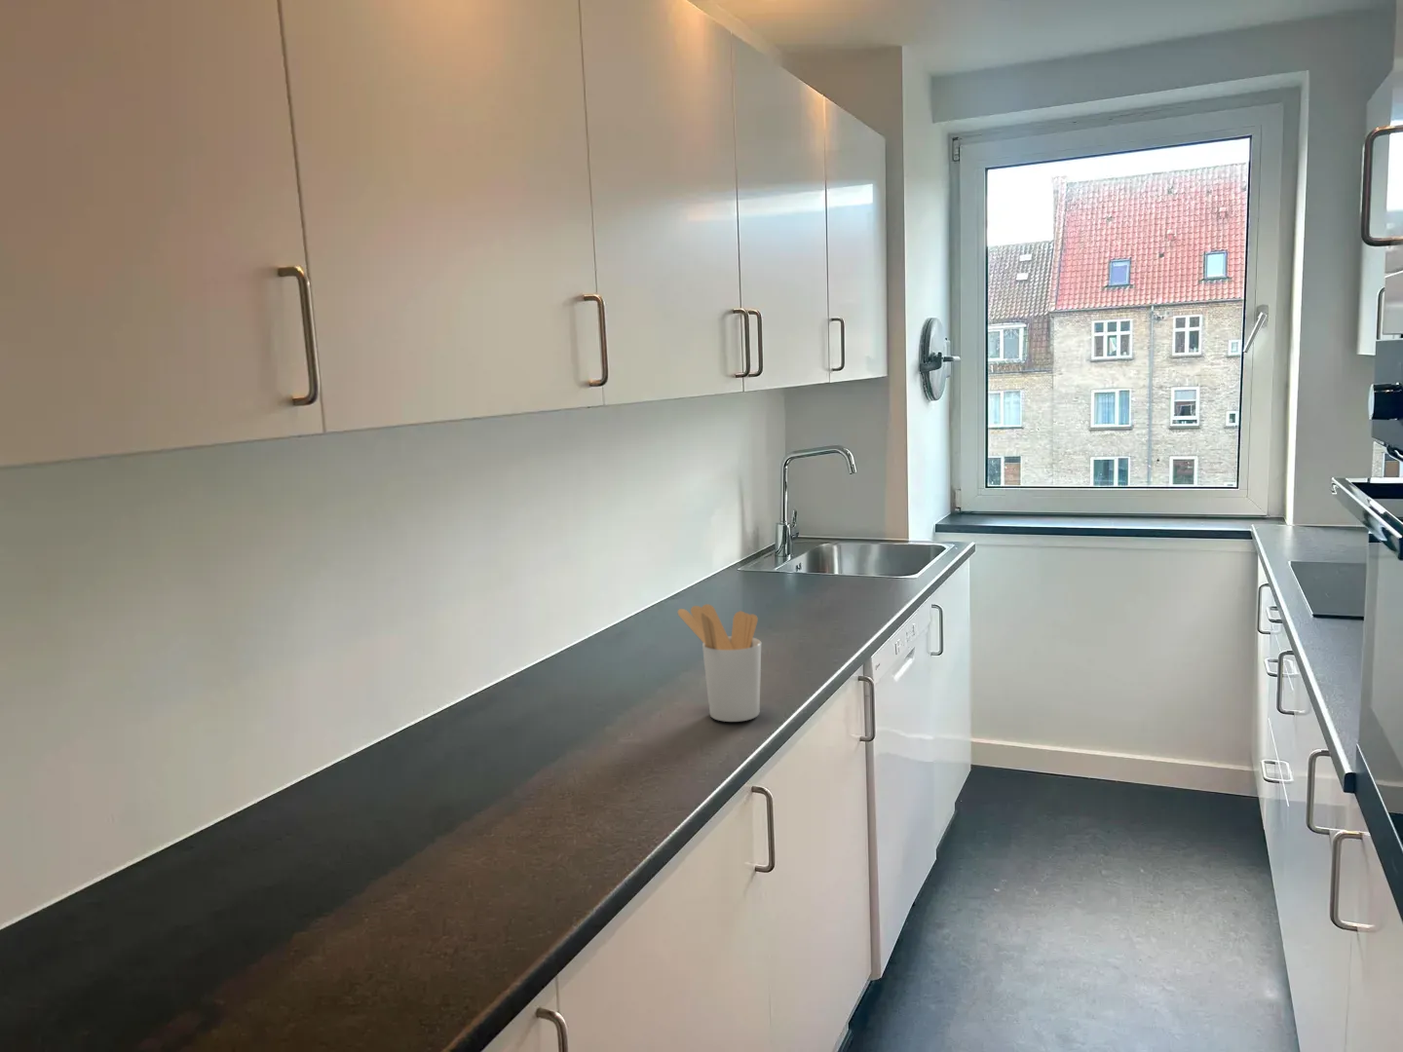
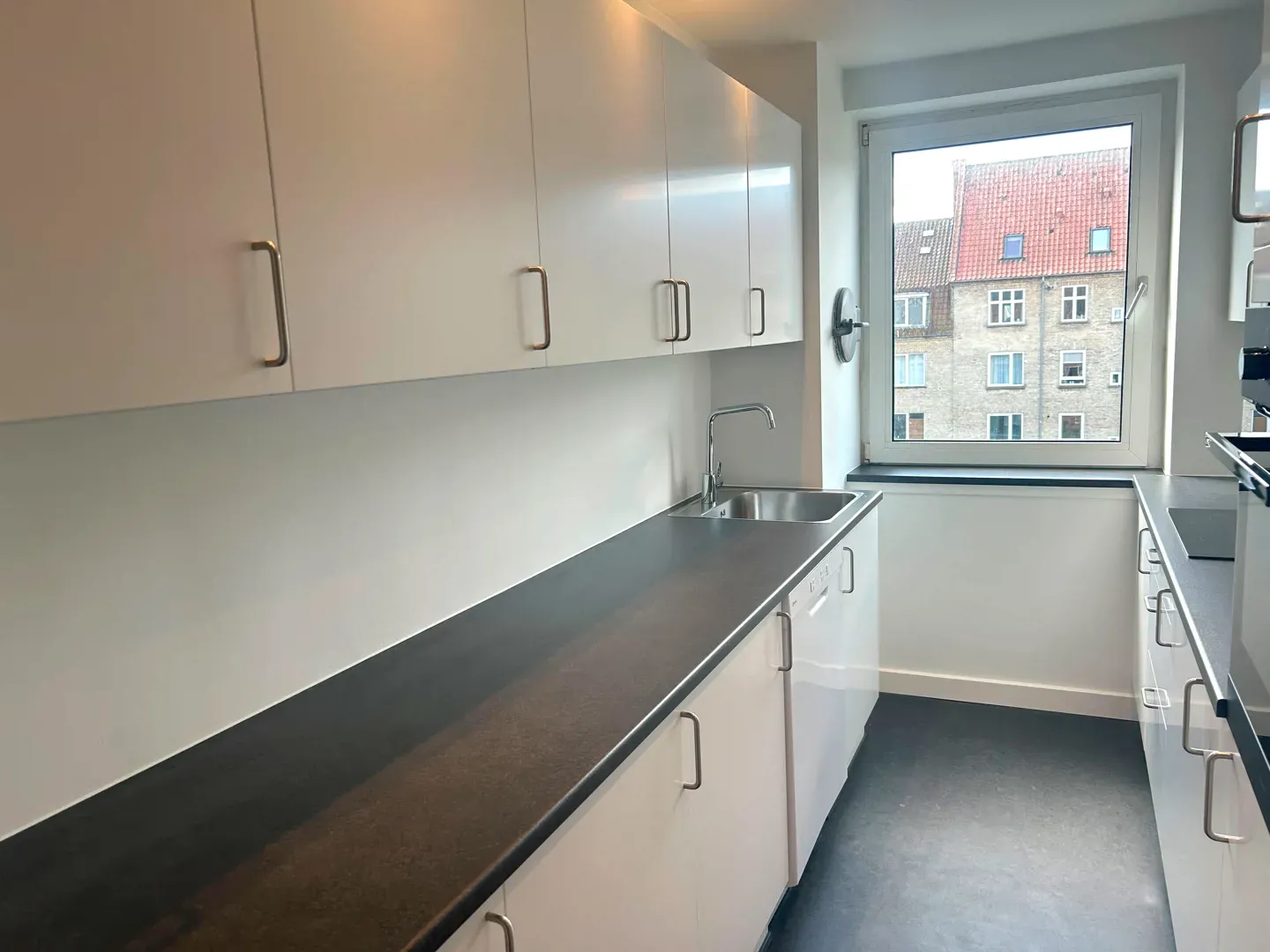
- utensil holder (721, 659)
